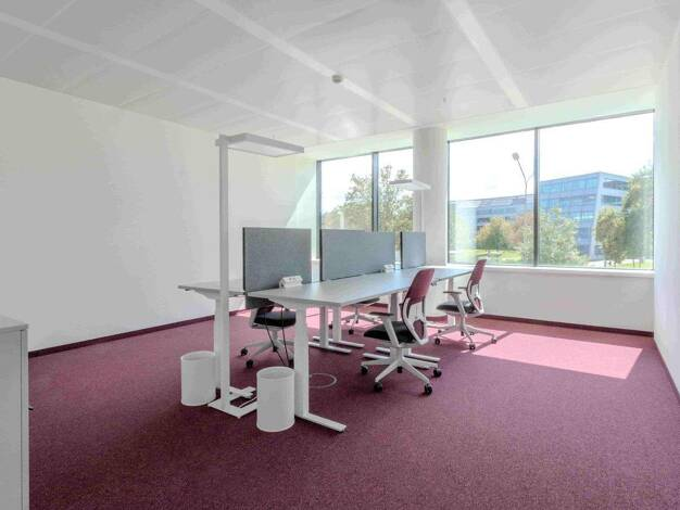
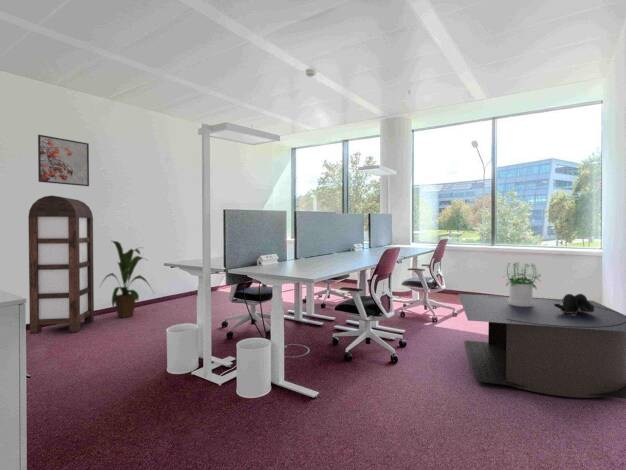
+ potted plant (520, 282)
+ house plant (130, 277)
+ bookshelf (63, 262)
+ coffee table (537, 337)
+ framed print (64, 161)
+ decorative bowl (574, 303)
